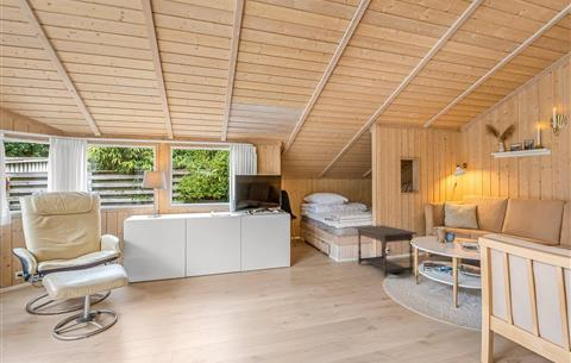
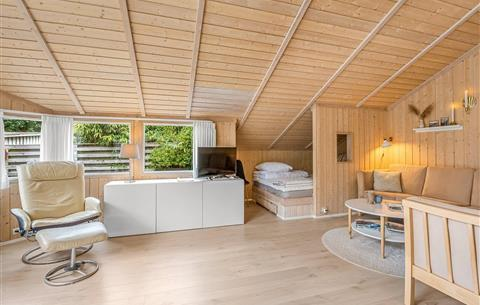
- side table (383, 249)
